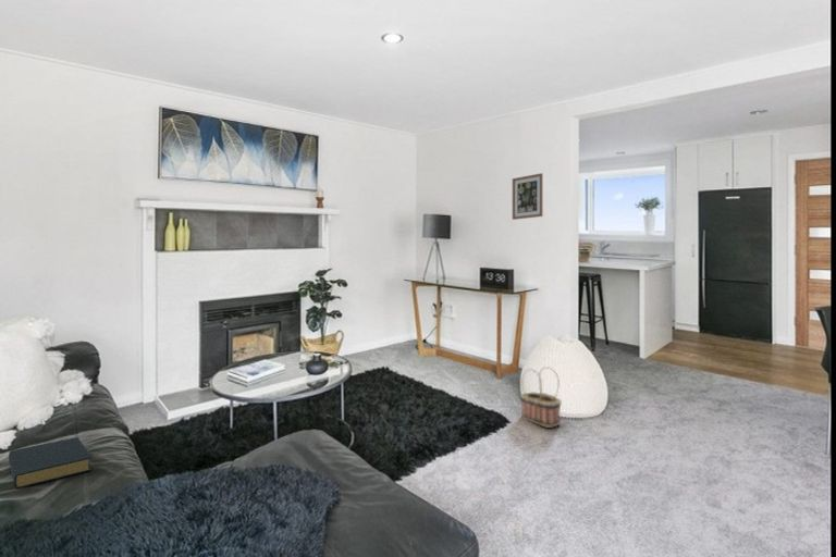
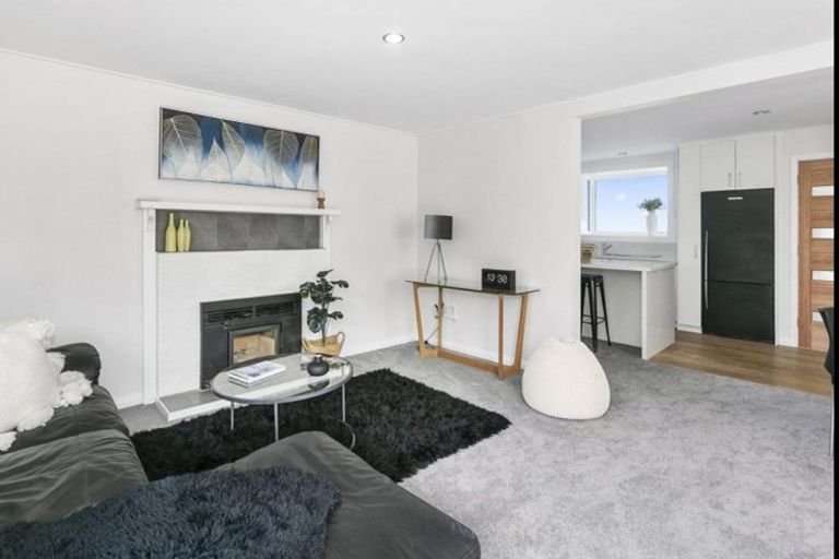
- basket (540, 394)
- wall art (527, 197)
- hardback book (49, 460)
